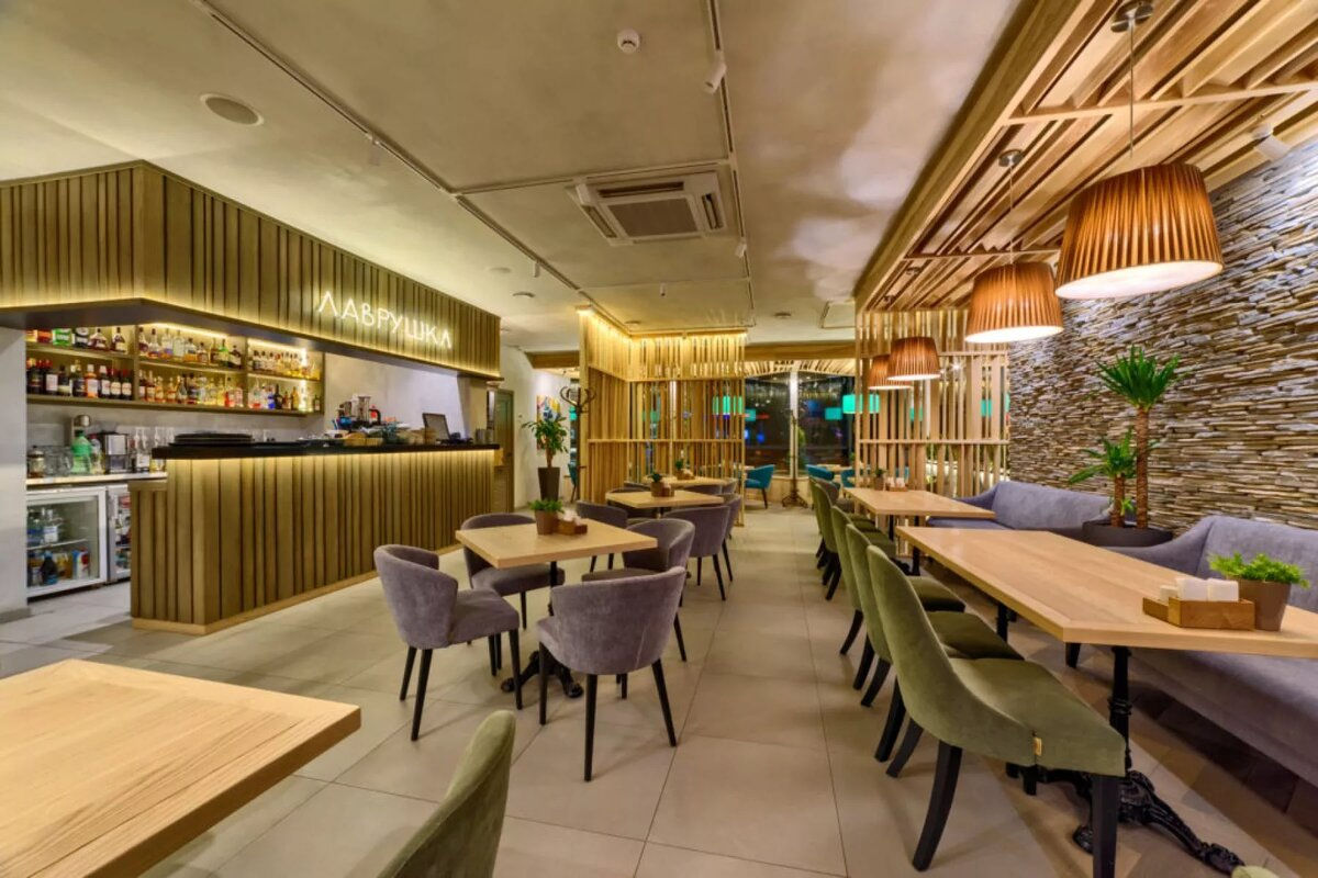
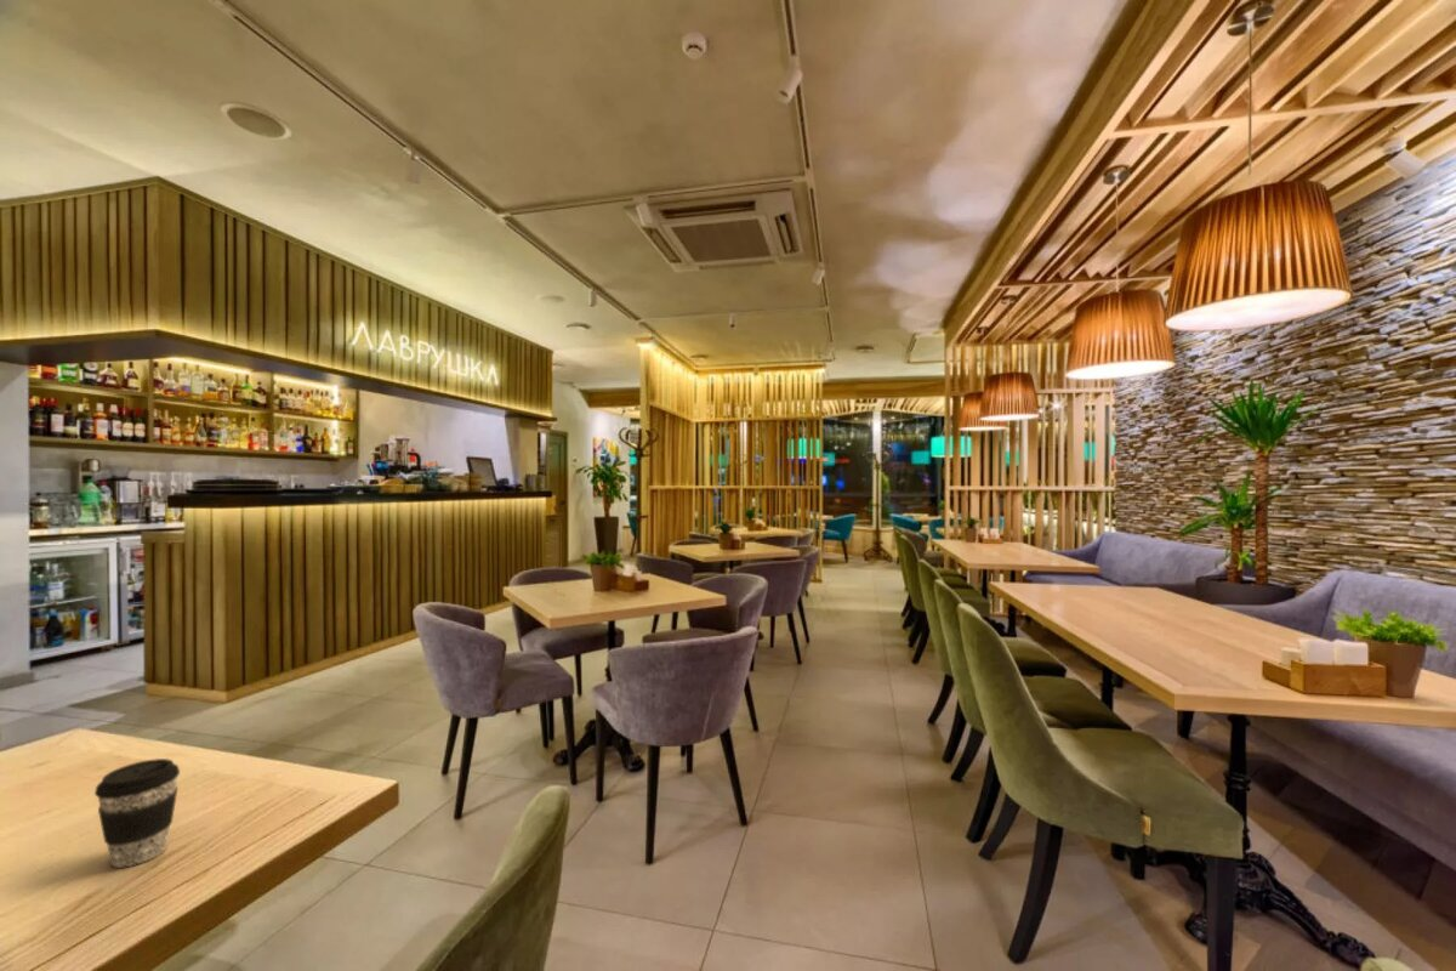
+ coffee cup (138, 812)
